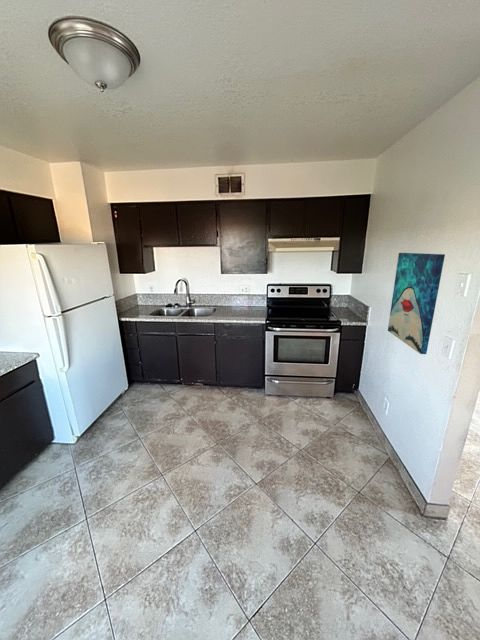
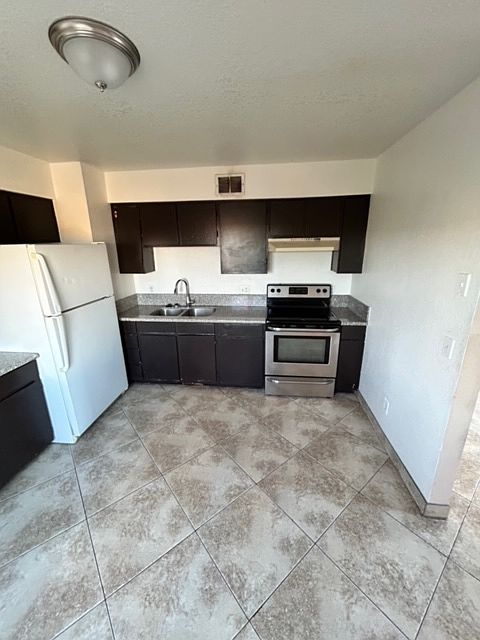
- wall art (411, 299)
